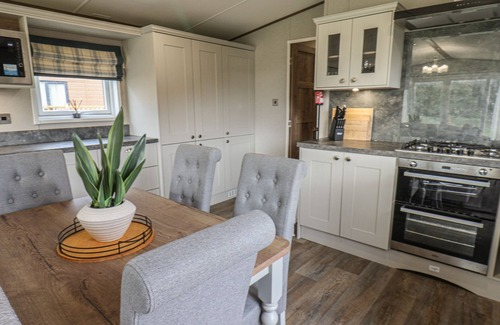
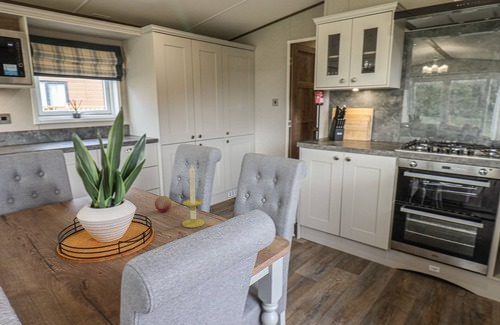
+ fruit (163, 203)
+ candle (192, 194)
